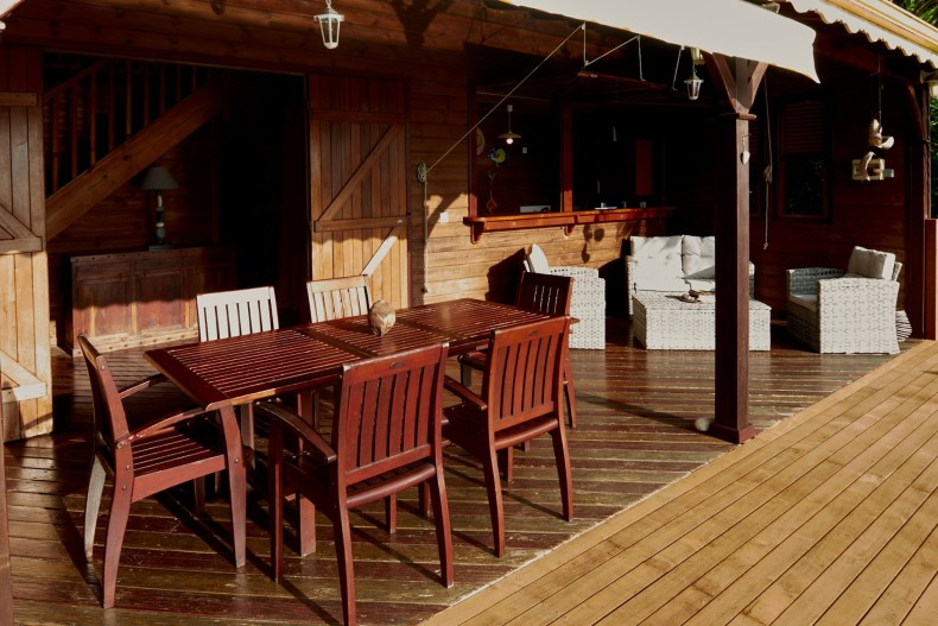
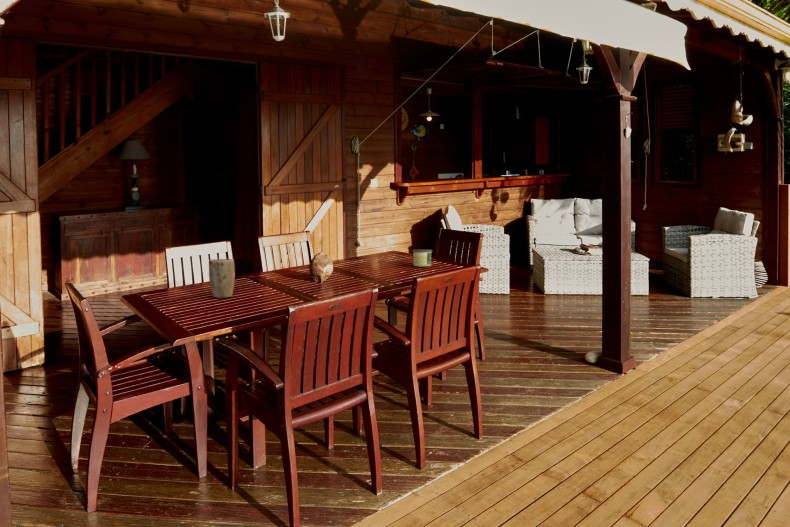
+ candle (422, 258)
+ plant pot (221, 278)
